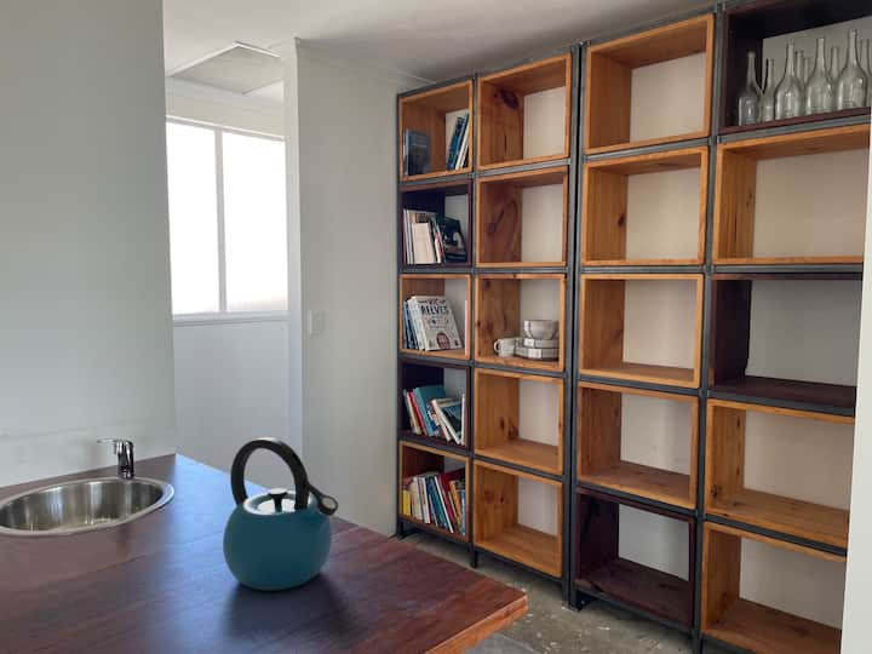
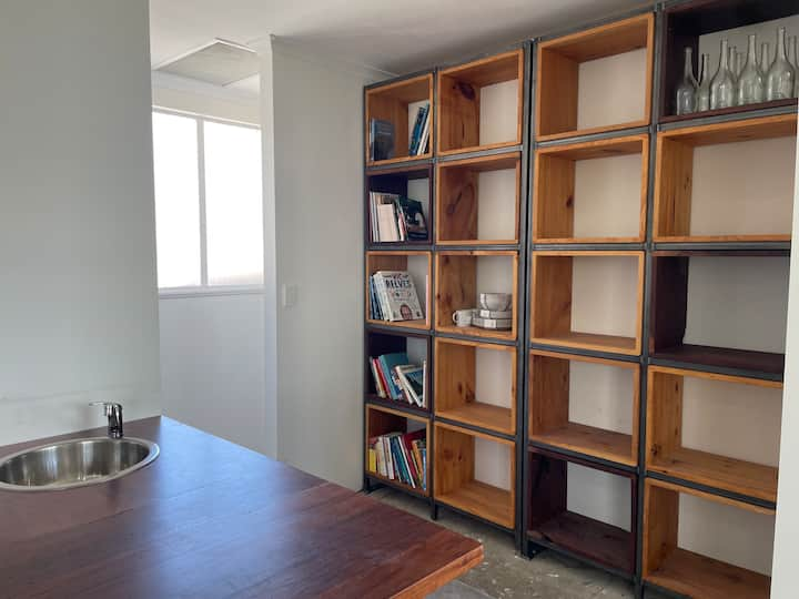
- kettle (282, 509)
